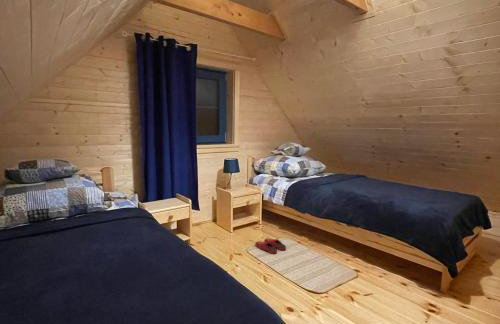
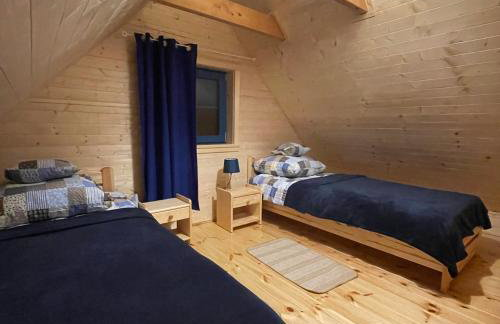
- slippers (270, 243)
